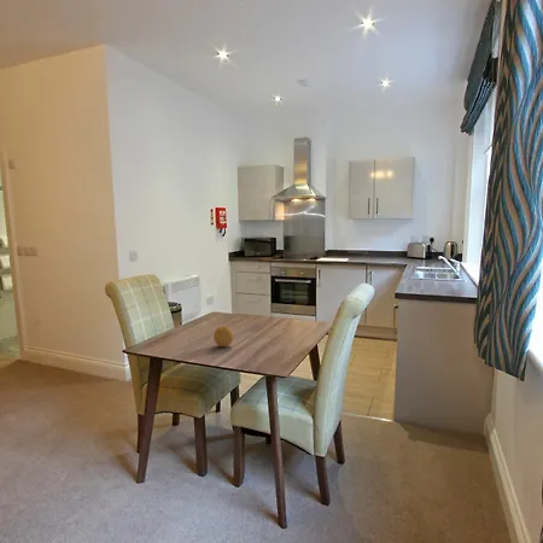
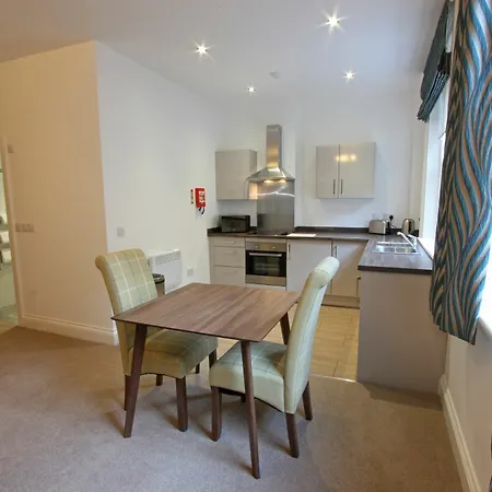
- fruit (223, 335)
